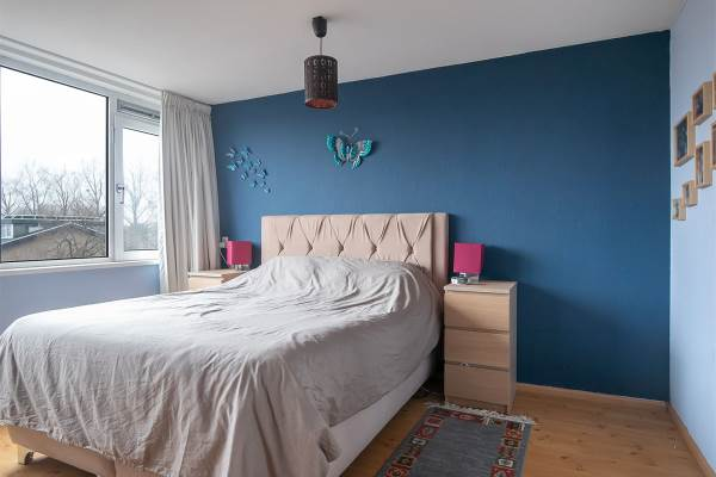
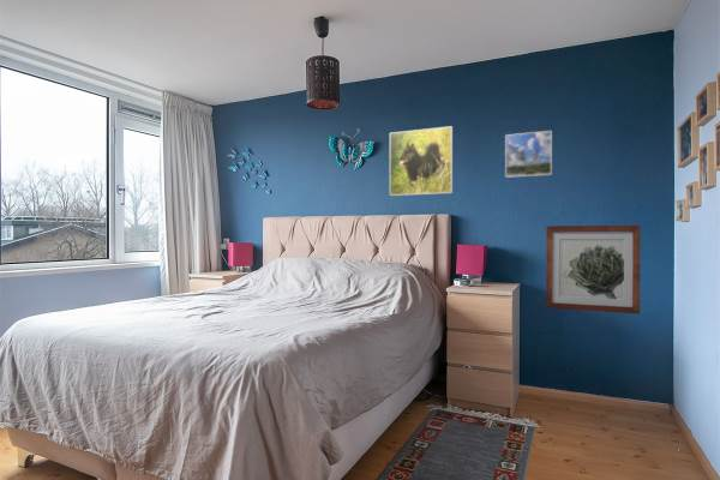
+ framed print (528, 154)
+ wall art (590, 268)
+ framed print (420, 162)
